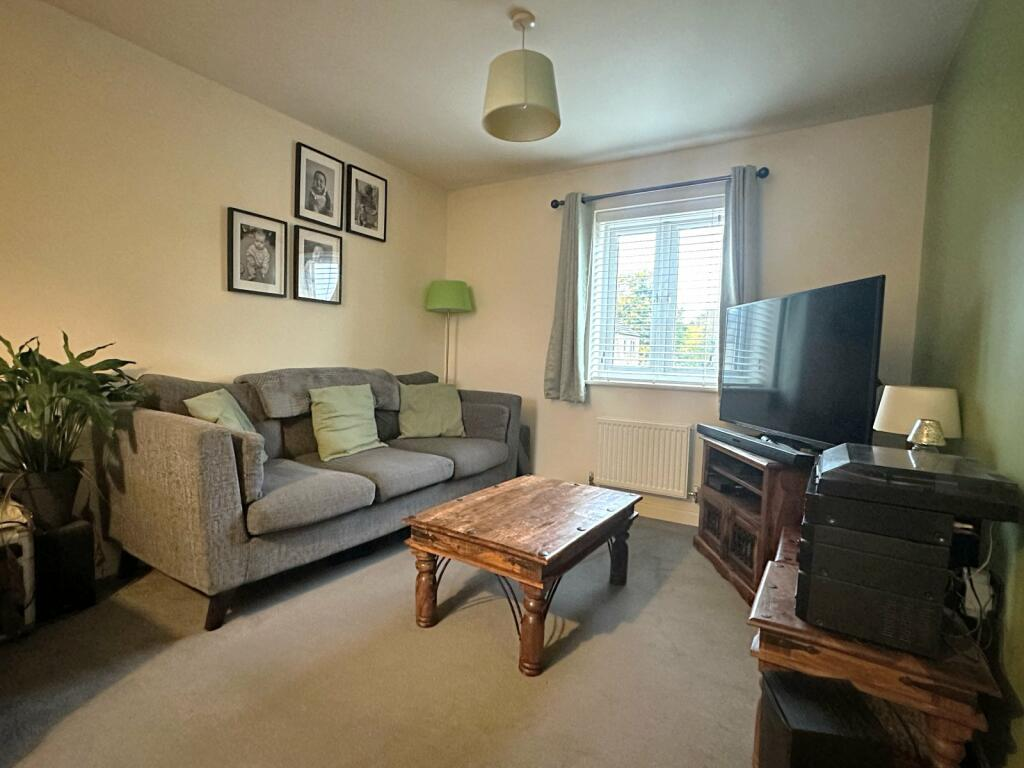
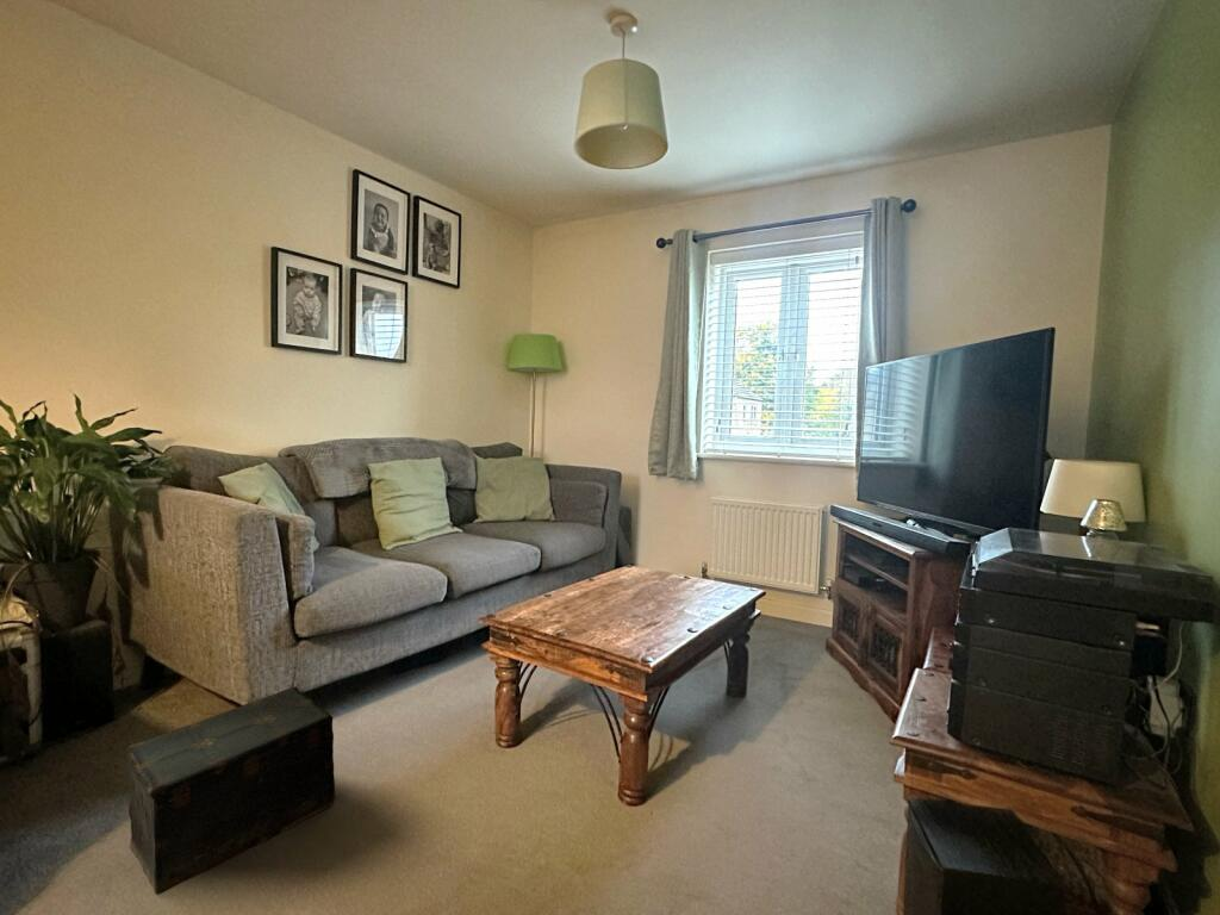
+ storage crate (236, 776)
